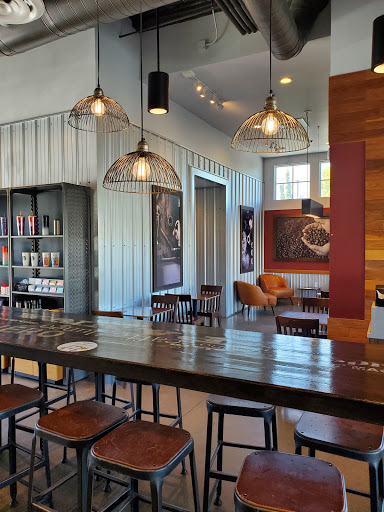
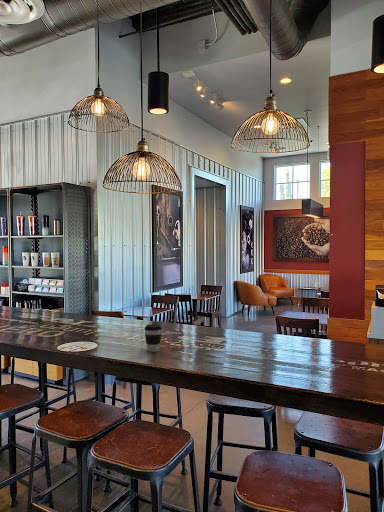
+ coffee cup (153, 337)
